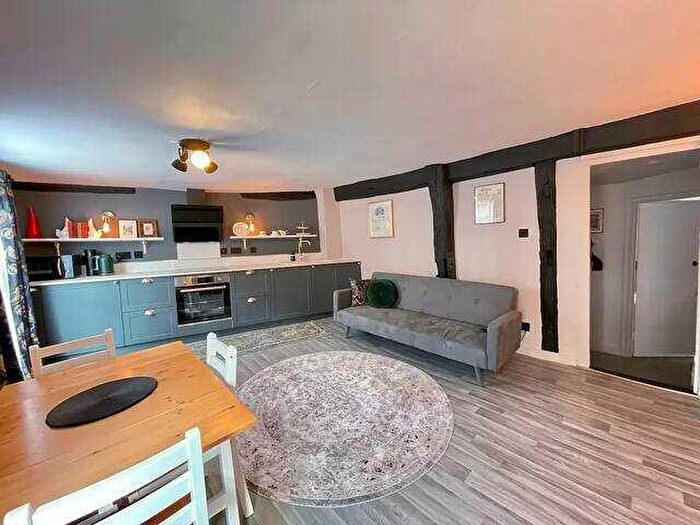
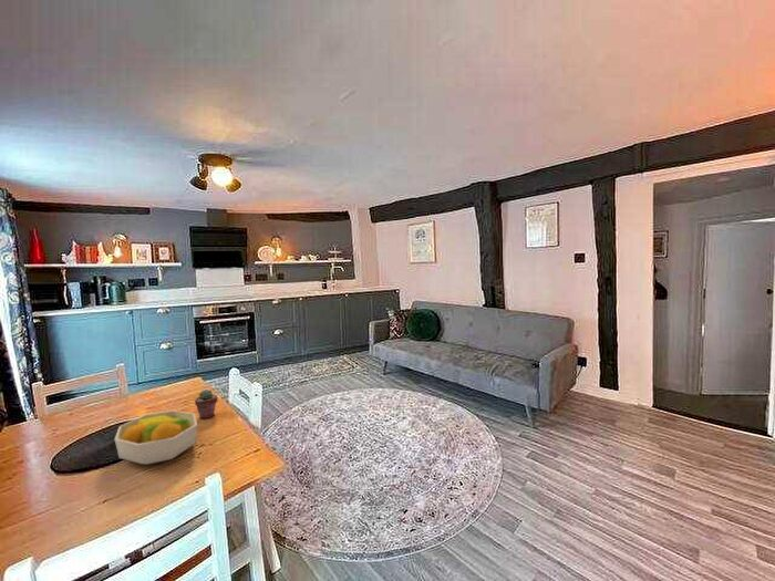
+ fruit bowl (158, 432)
+ potted succulent (206, 403)
